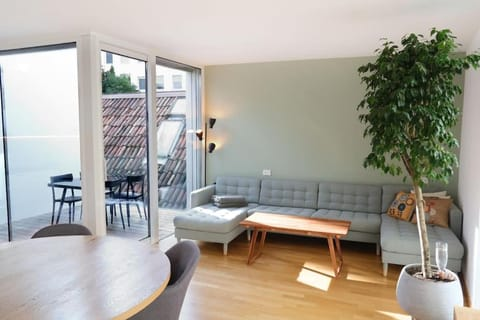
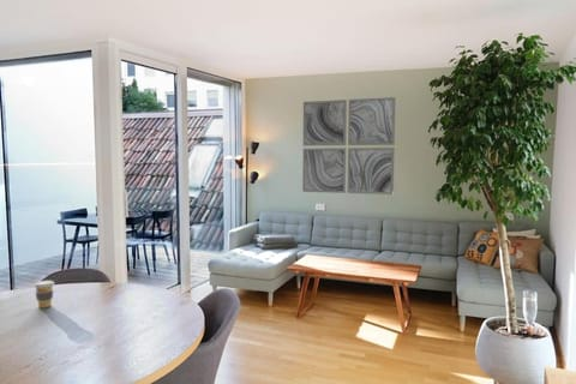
+ wall art (348, 148)
+ coffee cup (44, 294)
